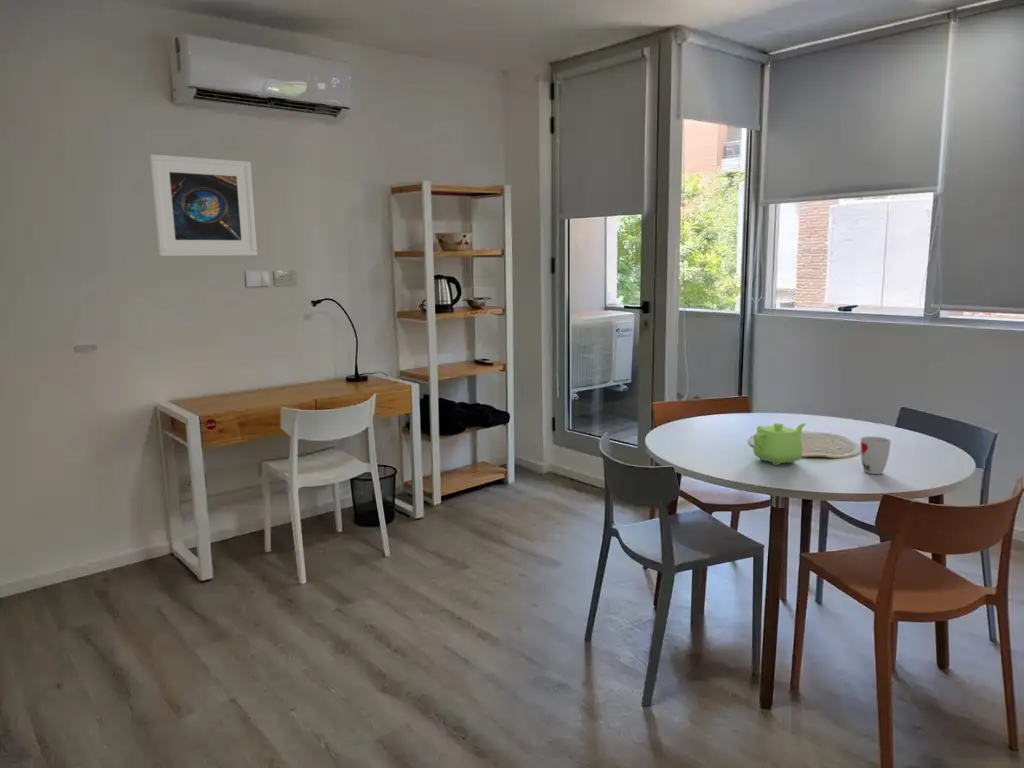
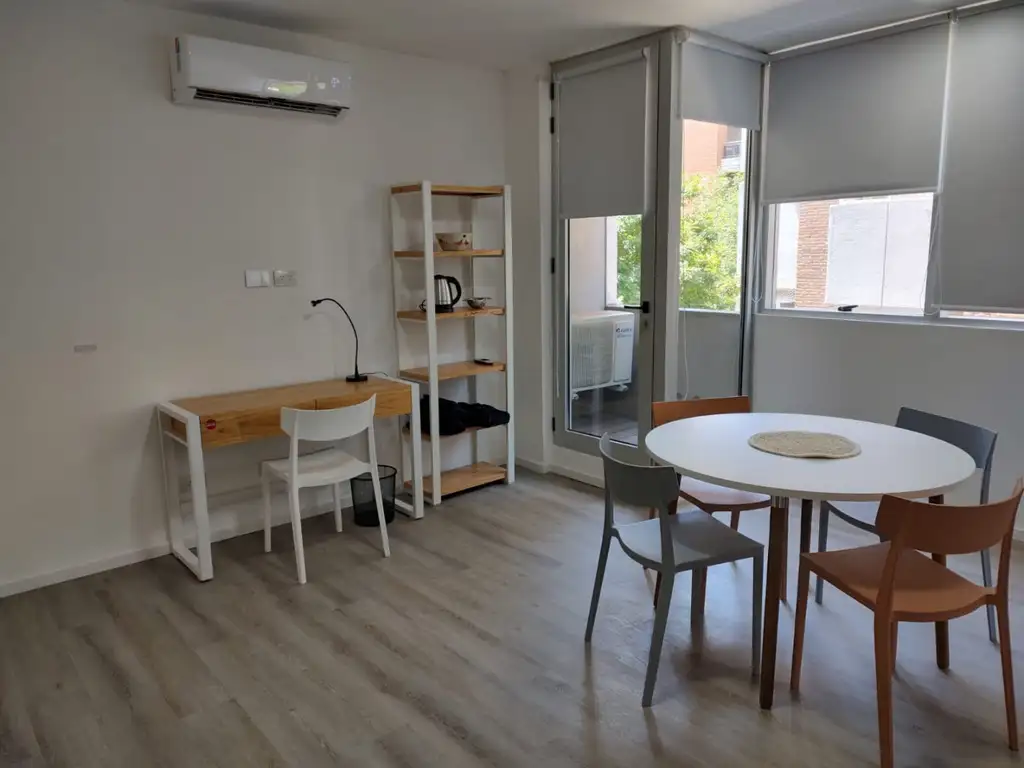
- cup (874, 455)
- teapot (776, 441)
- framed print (206, 207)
